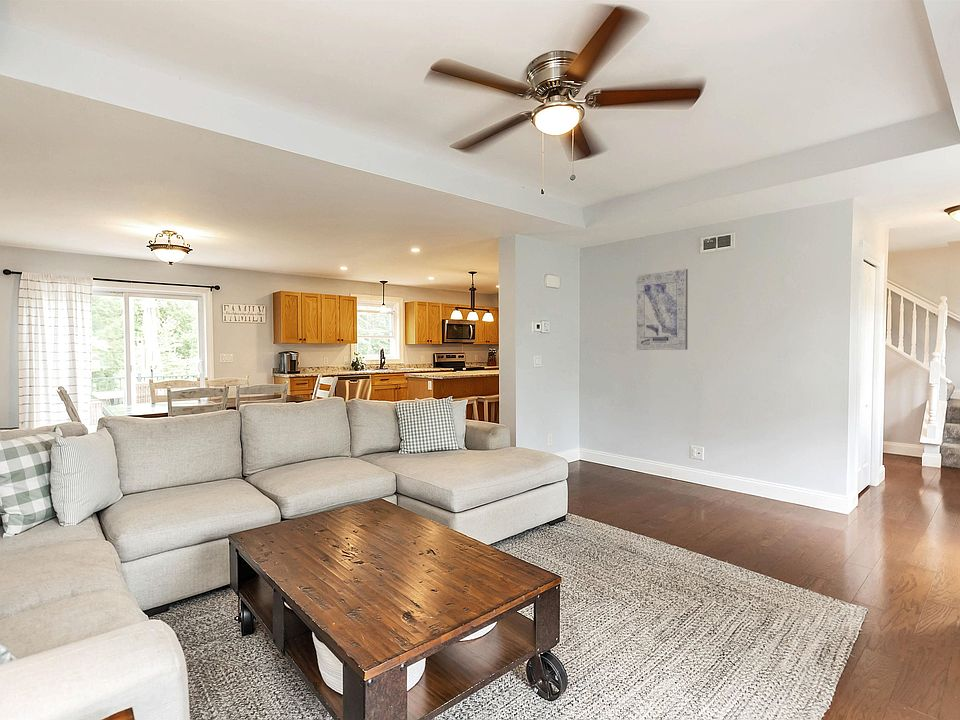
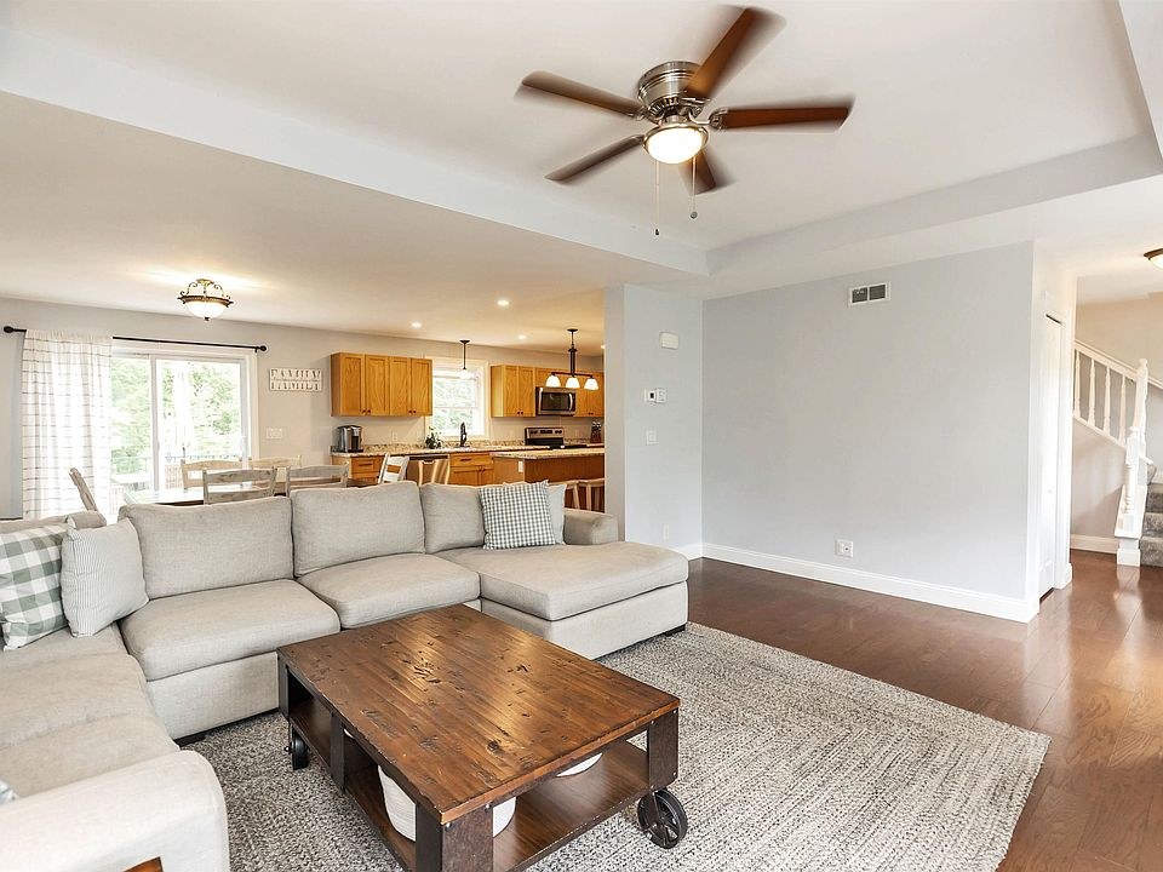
- wall art (661, 311)
